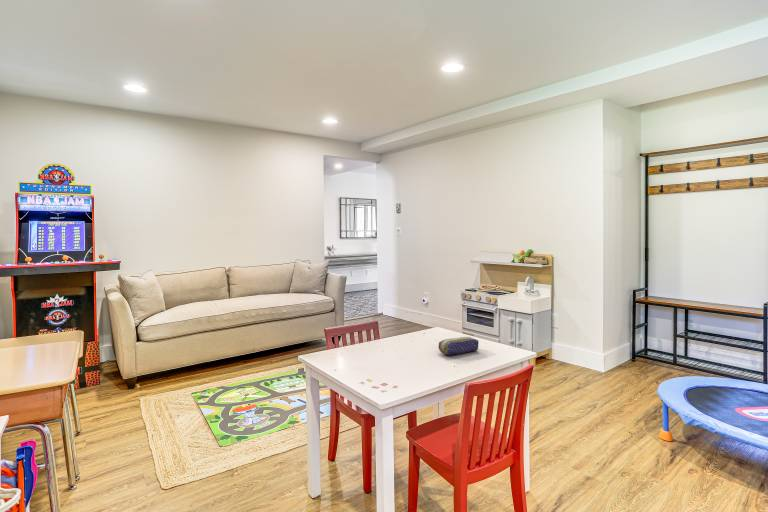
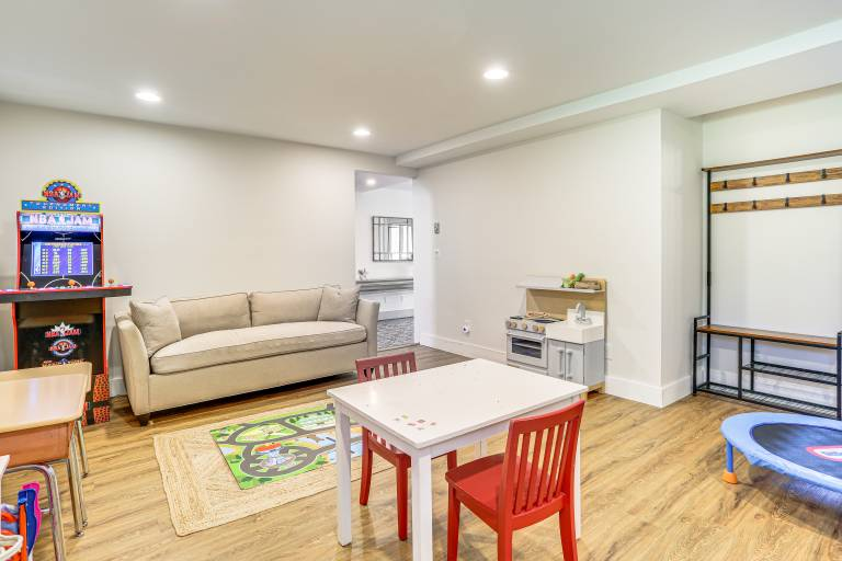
- pencil case (458, 345)
